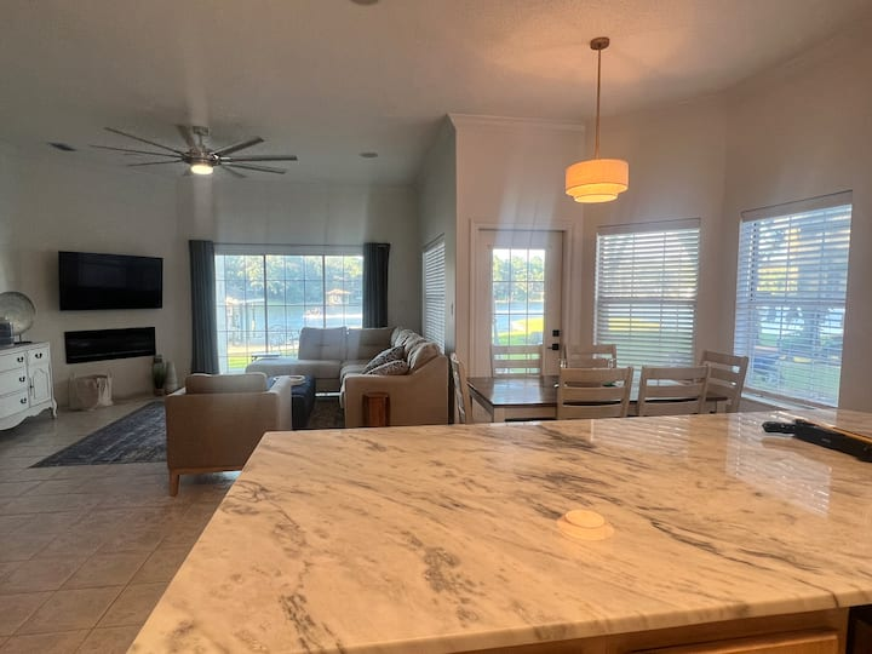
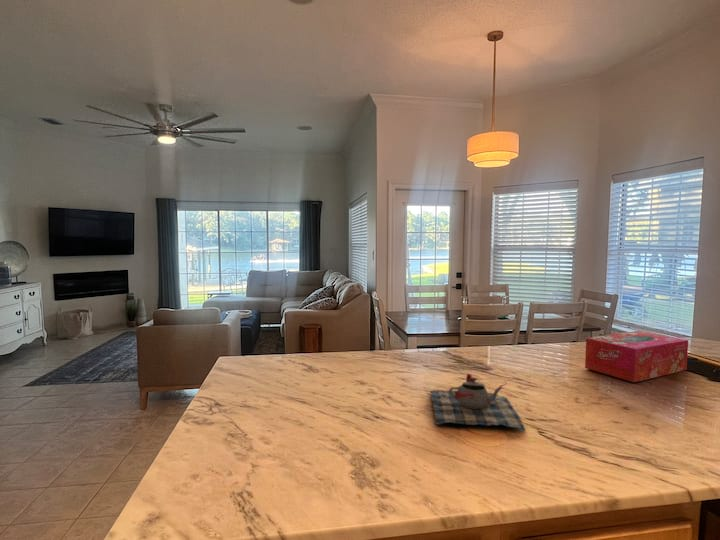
+ teapot (472, 394)
+ tissue box (636, 354)
